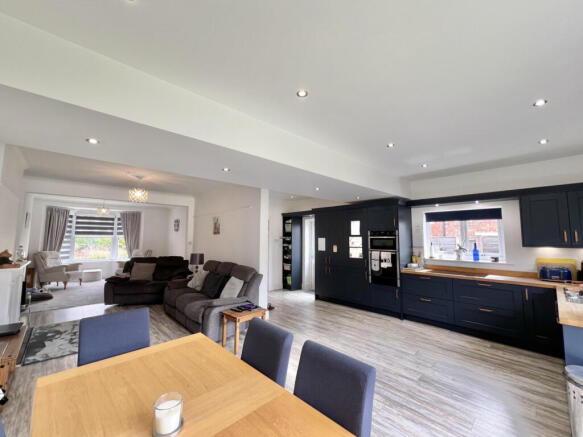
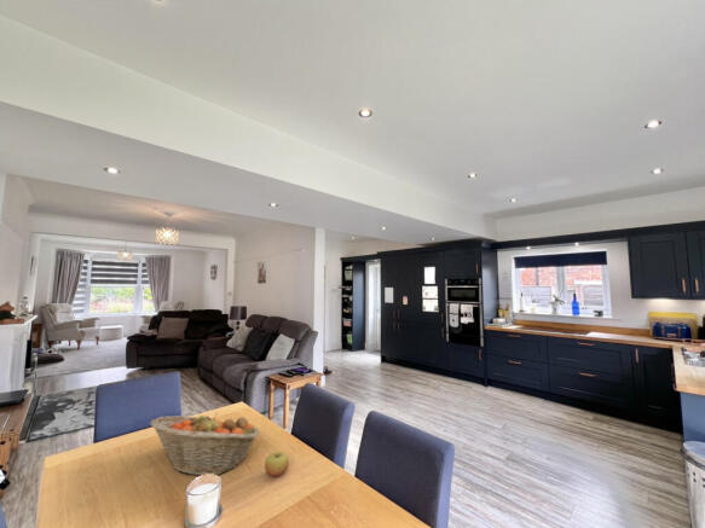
+ fruit basket (206, 435)
+ apple (276, 463)
